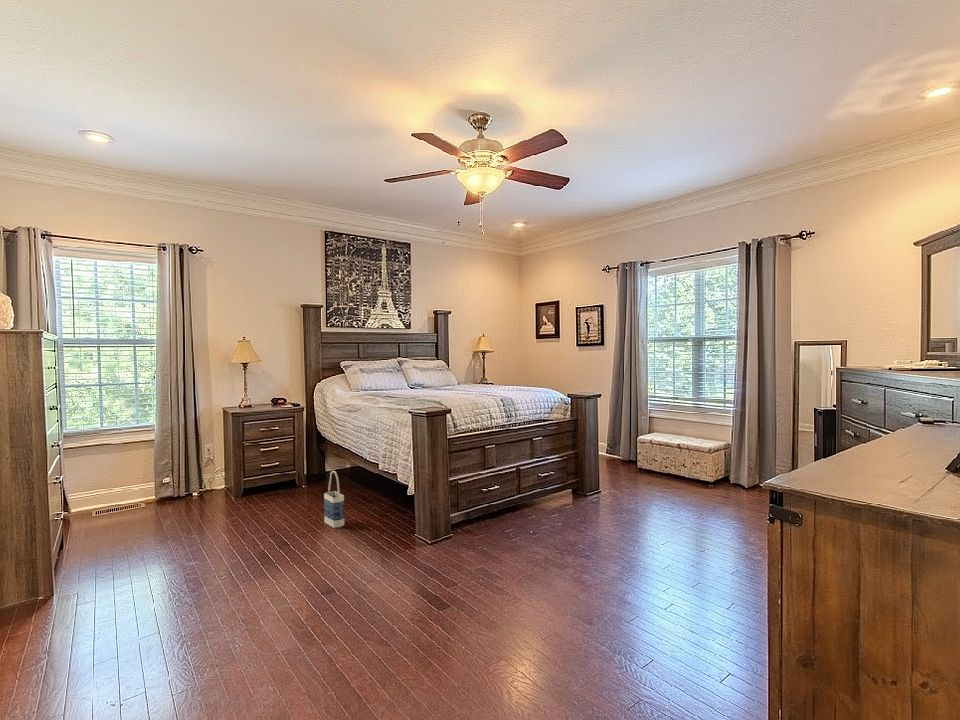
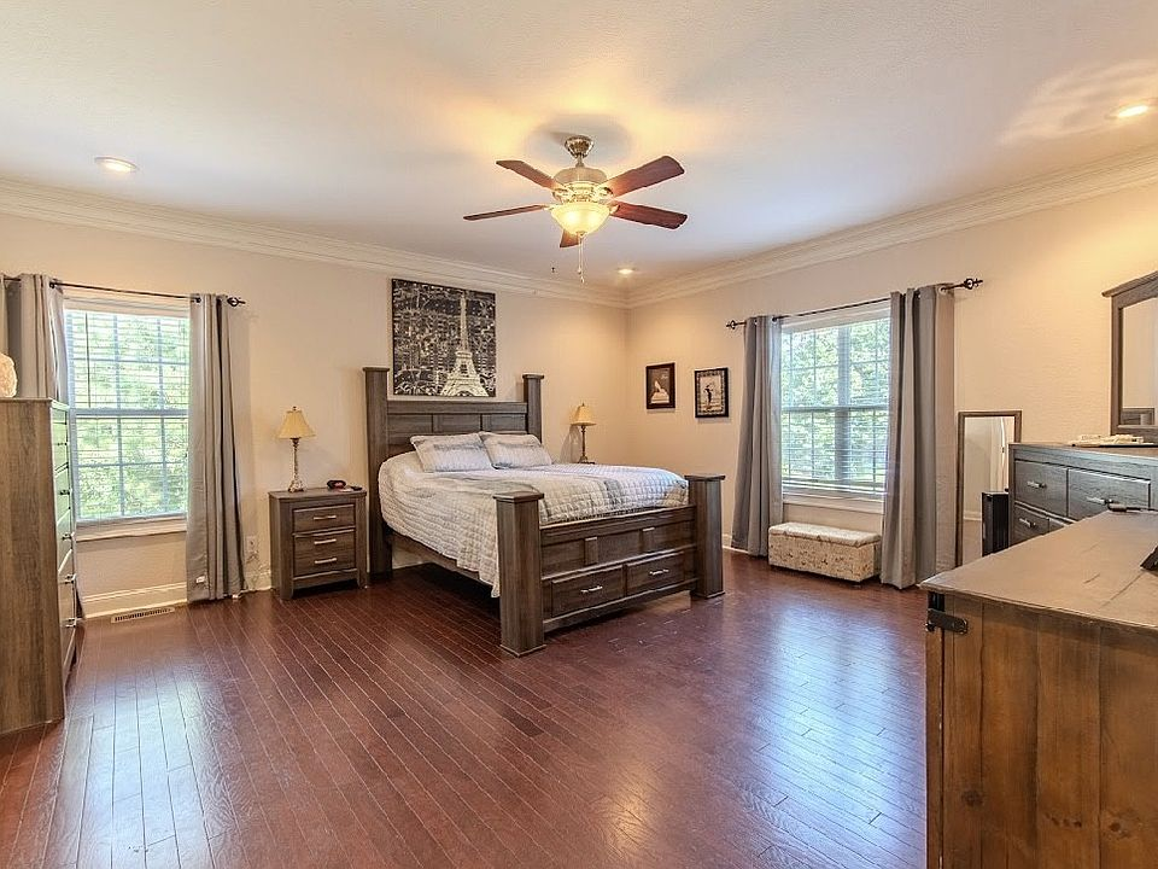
- bag (334, 497)
